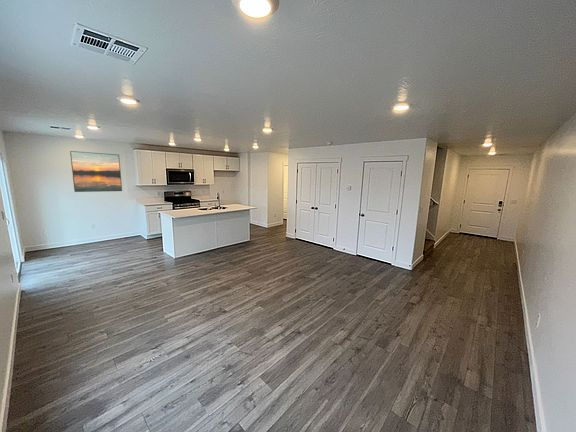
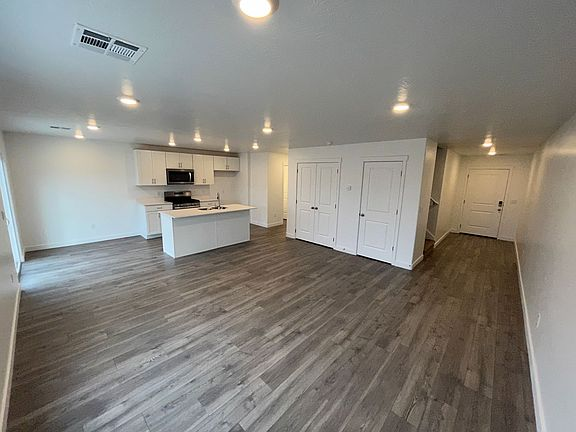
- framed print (97, 172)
